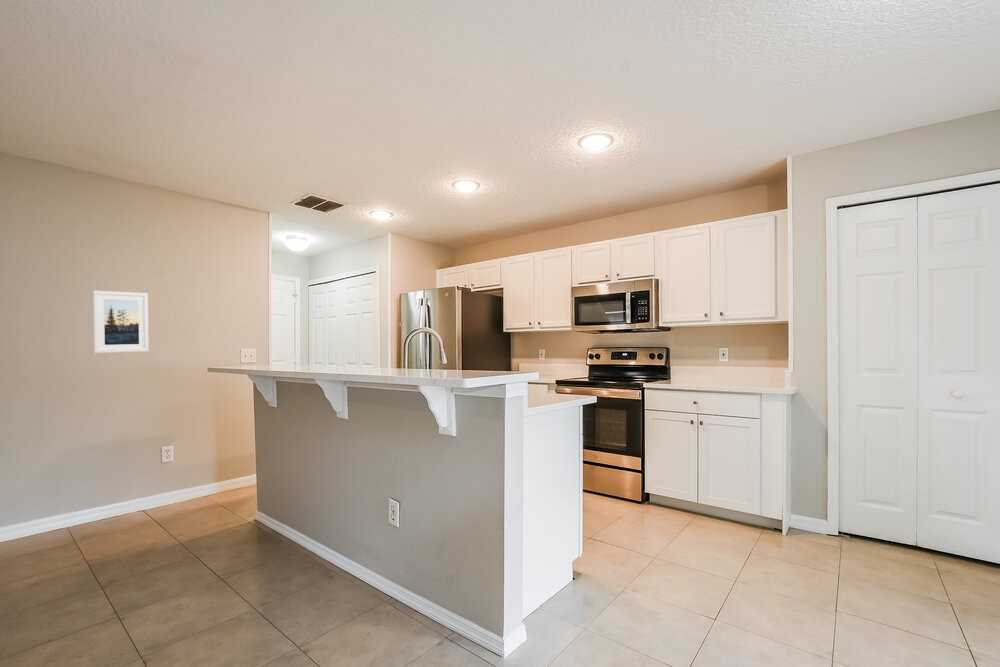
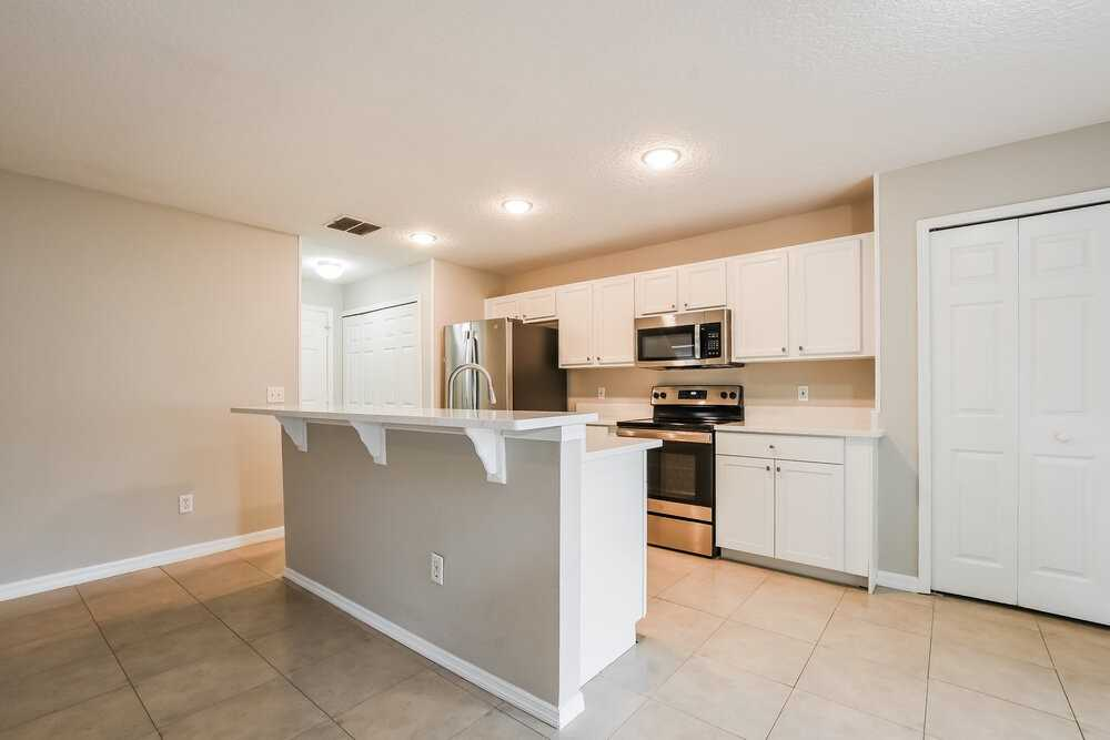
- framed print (121, 322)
